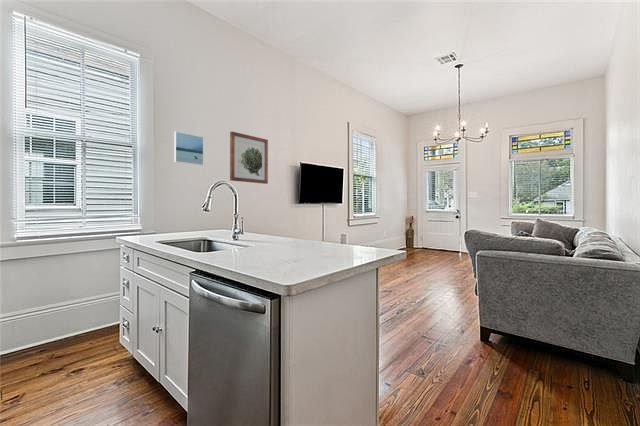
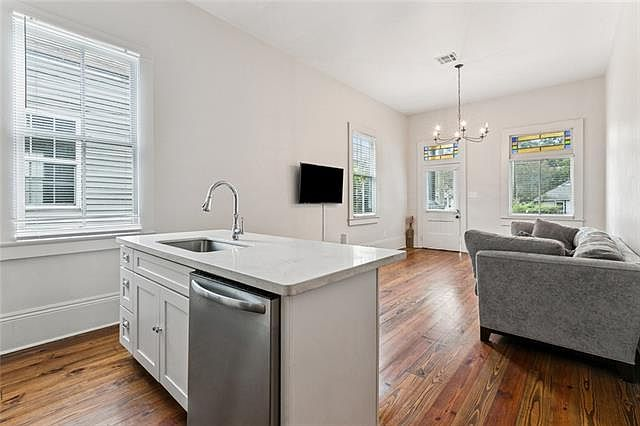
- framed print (189, 149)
- wall art (249, 159)
